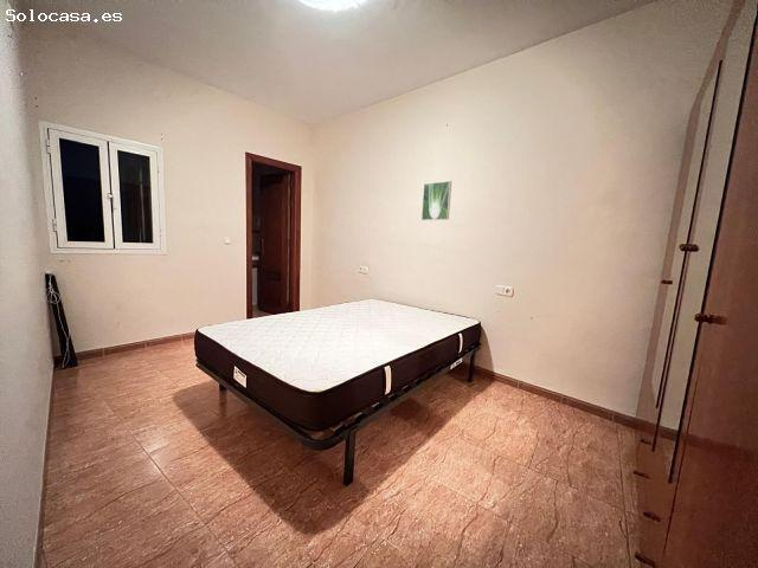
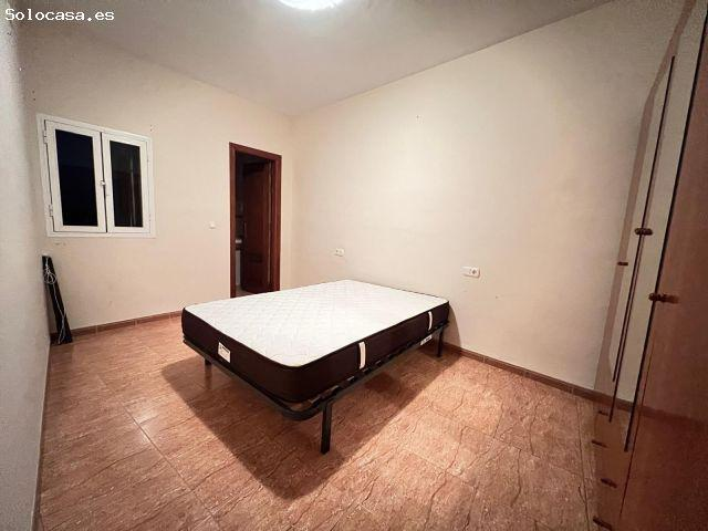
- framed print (436, 201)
